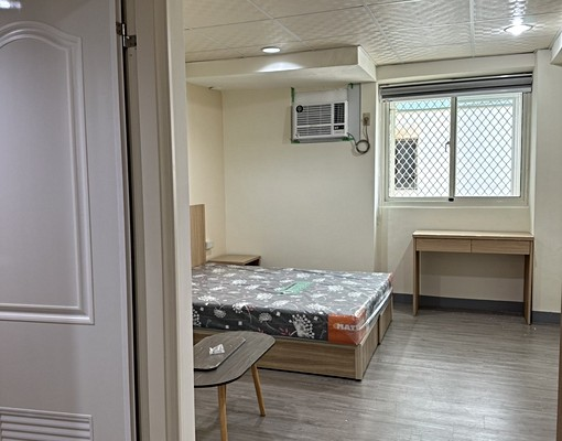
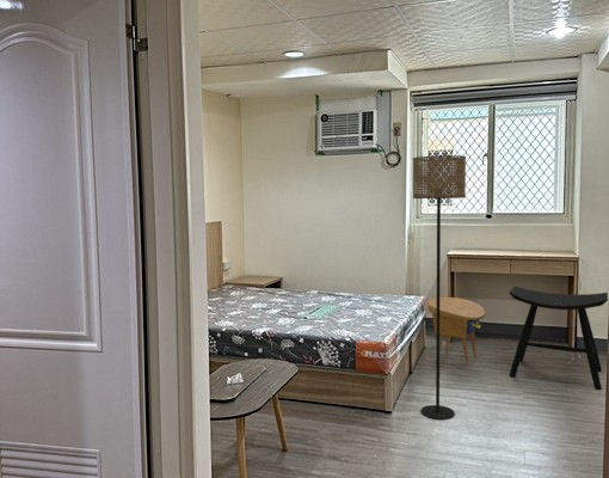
+ floor lamp (438, 287)
+ side table (455, 332)
+ stool (552, 344)
